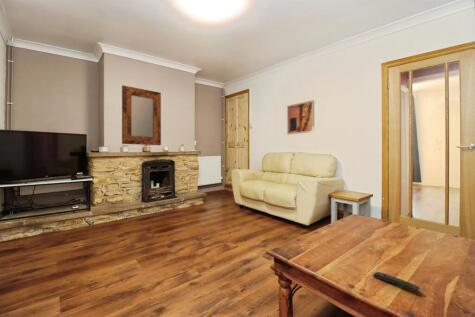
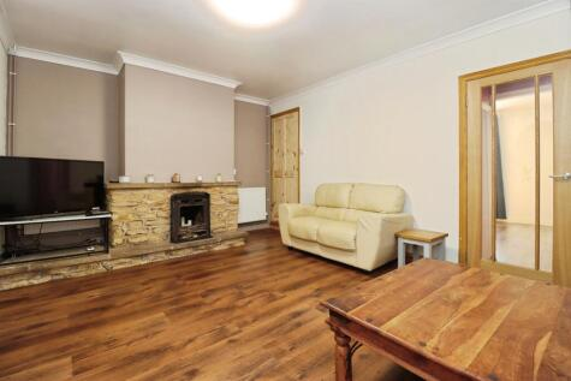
- remote control (396, 281)
- home mirror (142, 116)
- wall art (300, 118)
